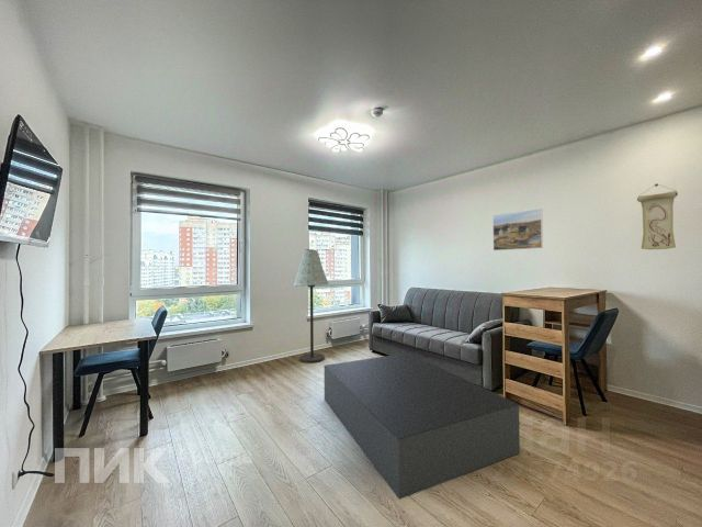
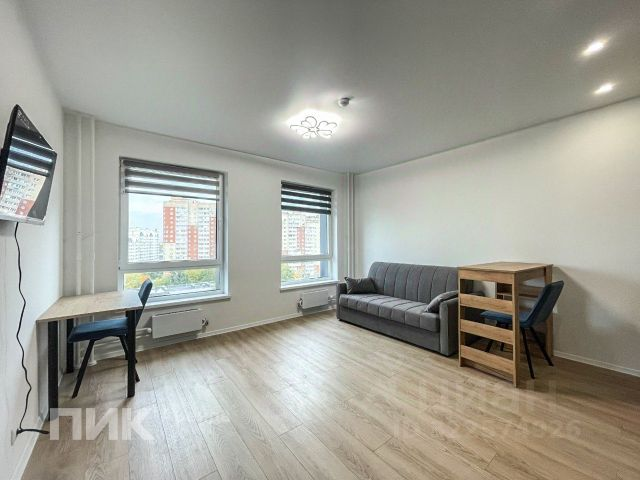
- floor lamp (312, 303)
- wall scroll (657, 215)
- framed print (516, 231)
- coffee table (405, 401)
